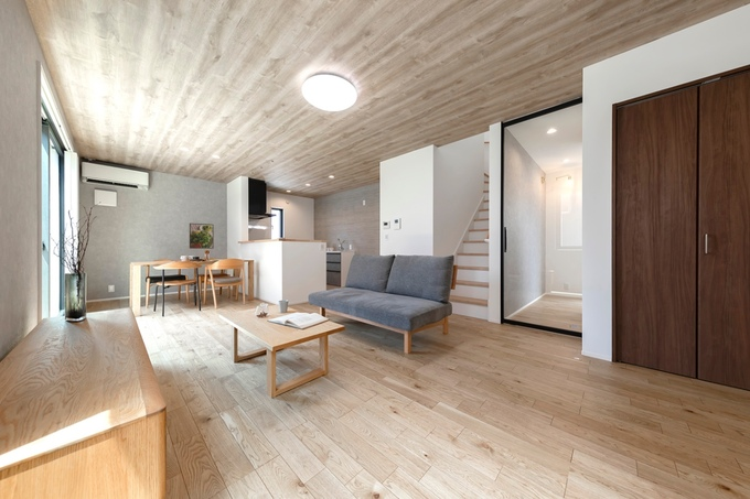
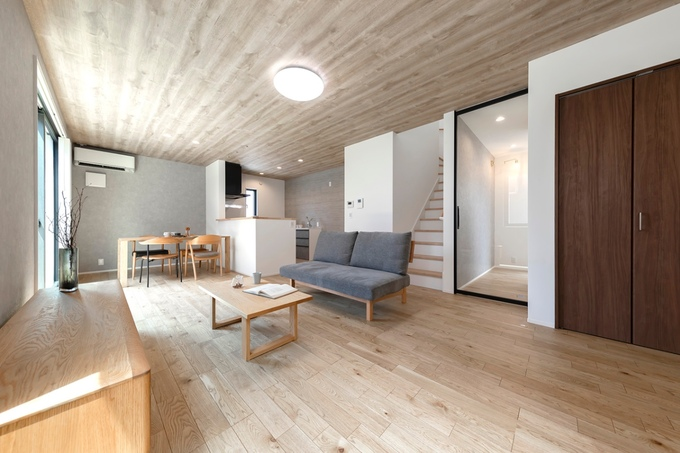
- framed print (201, 236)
